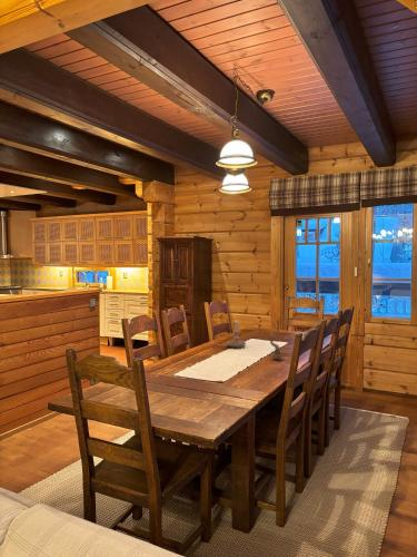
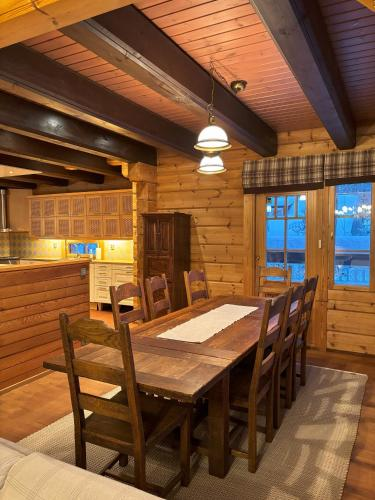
- candle (236, 333)
- plant (278, 331)
